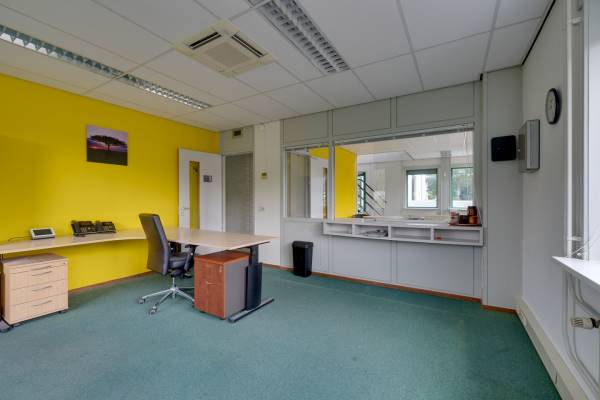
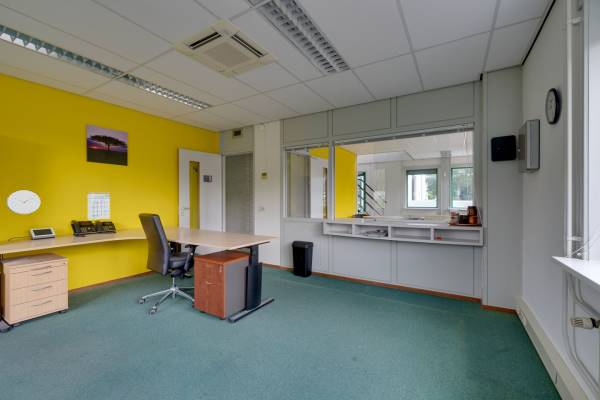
+ calendar (99, 202)
+ wall clock (24, 202)
